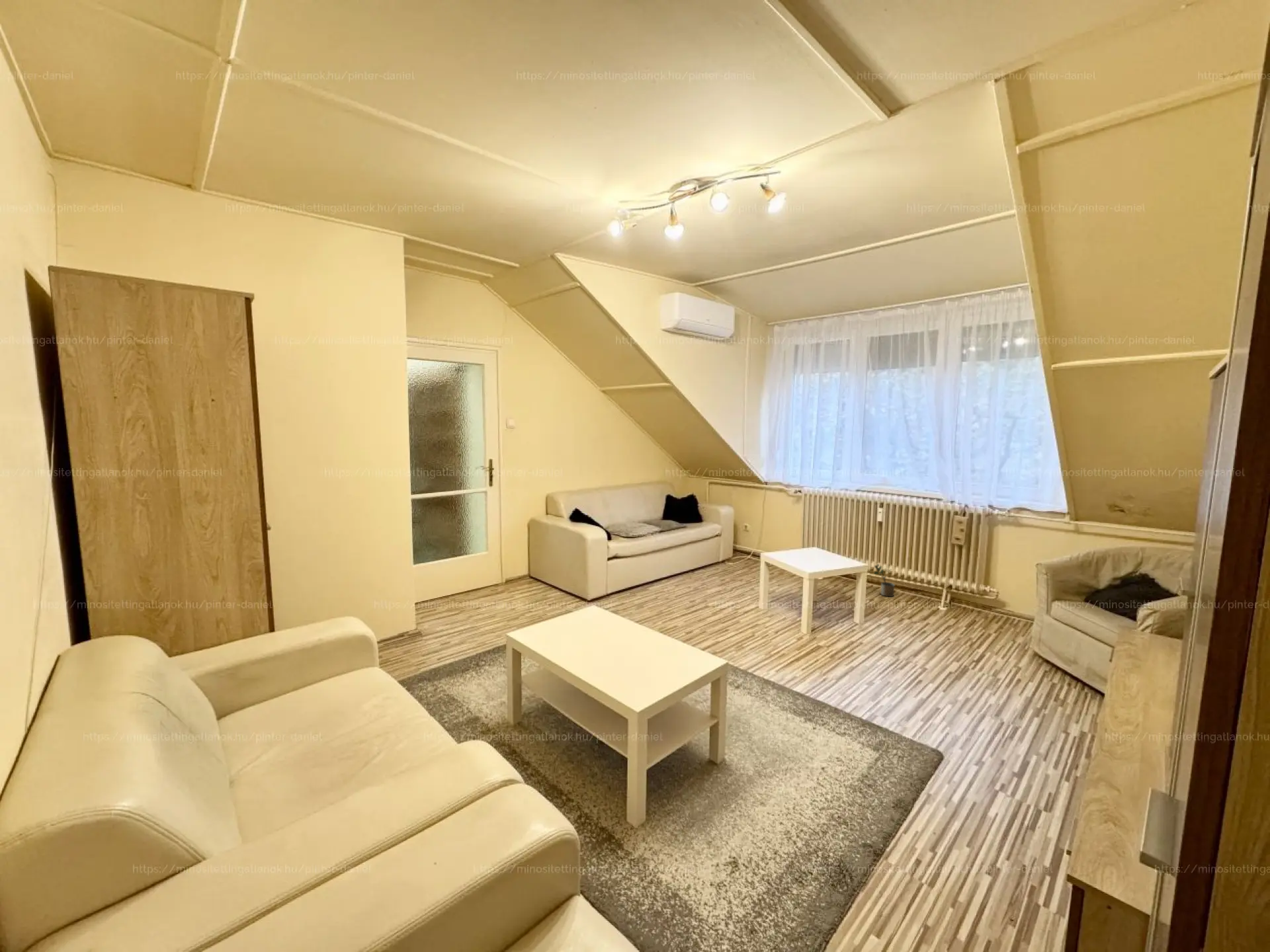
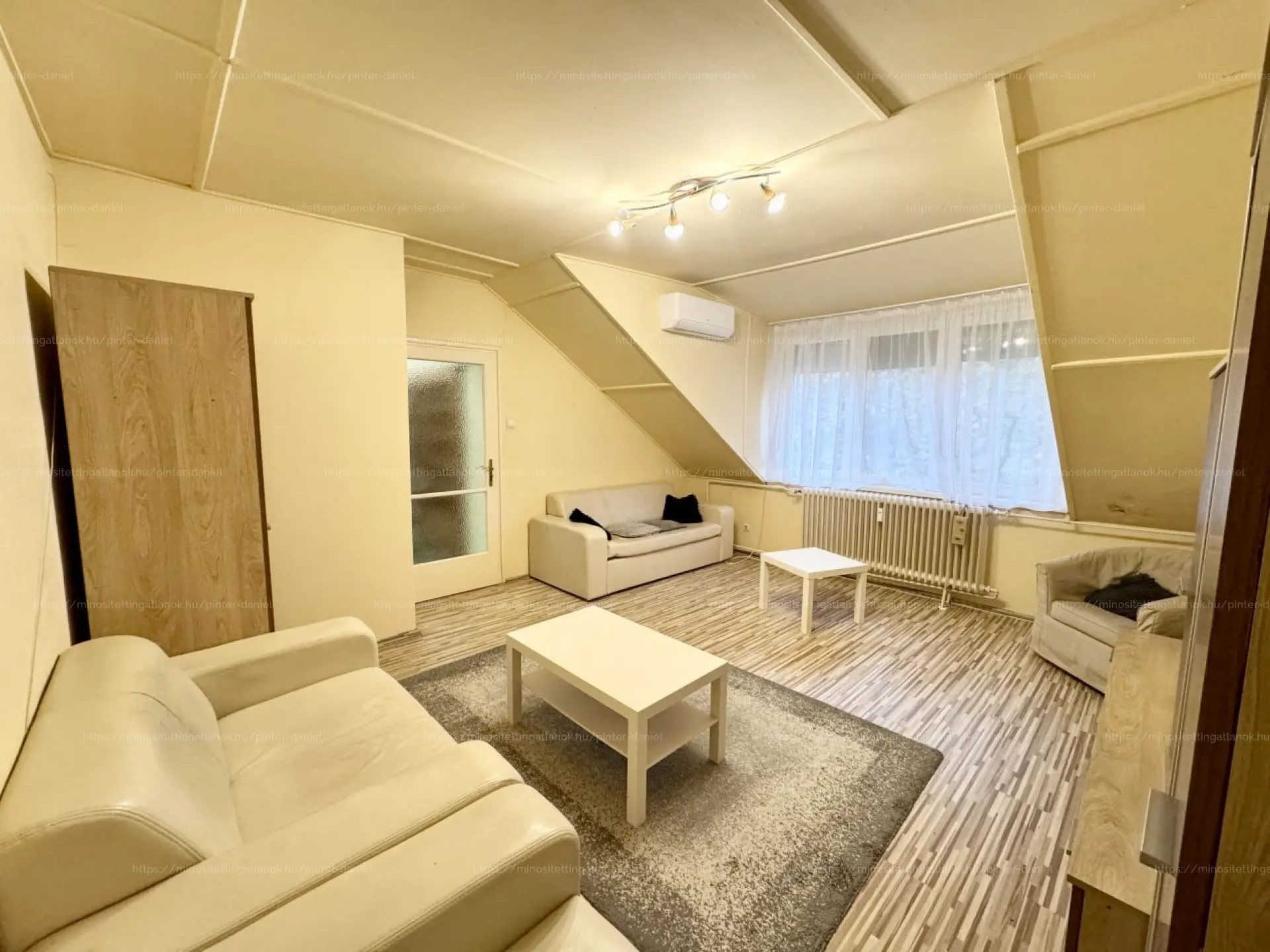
- potted plant (884, 579)
